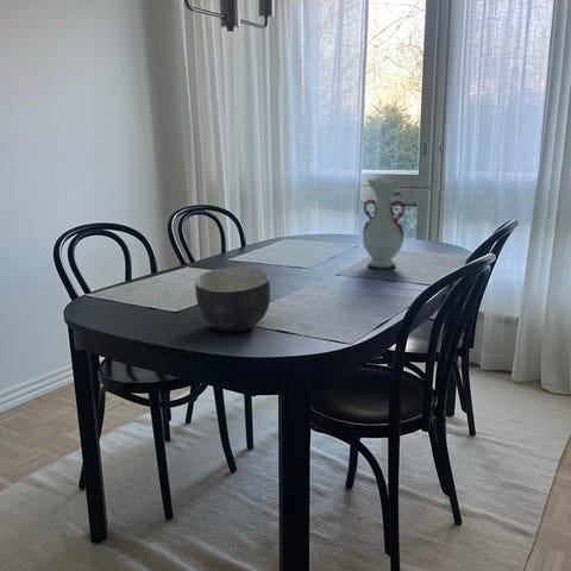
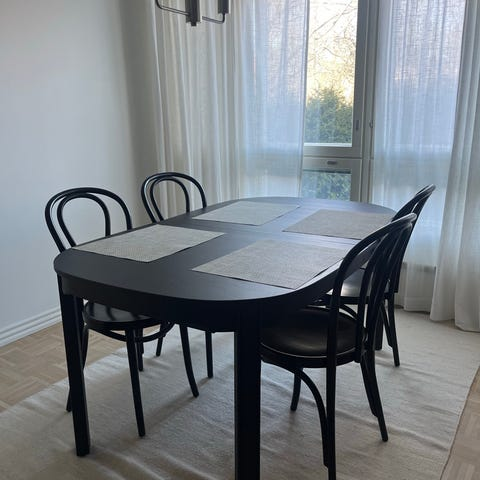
- vase (383, 222)
- bowl (233, 300)
